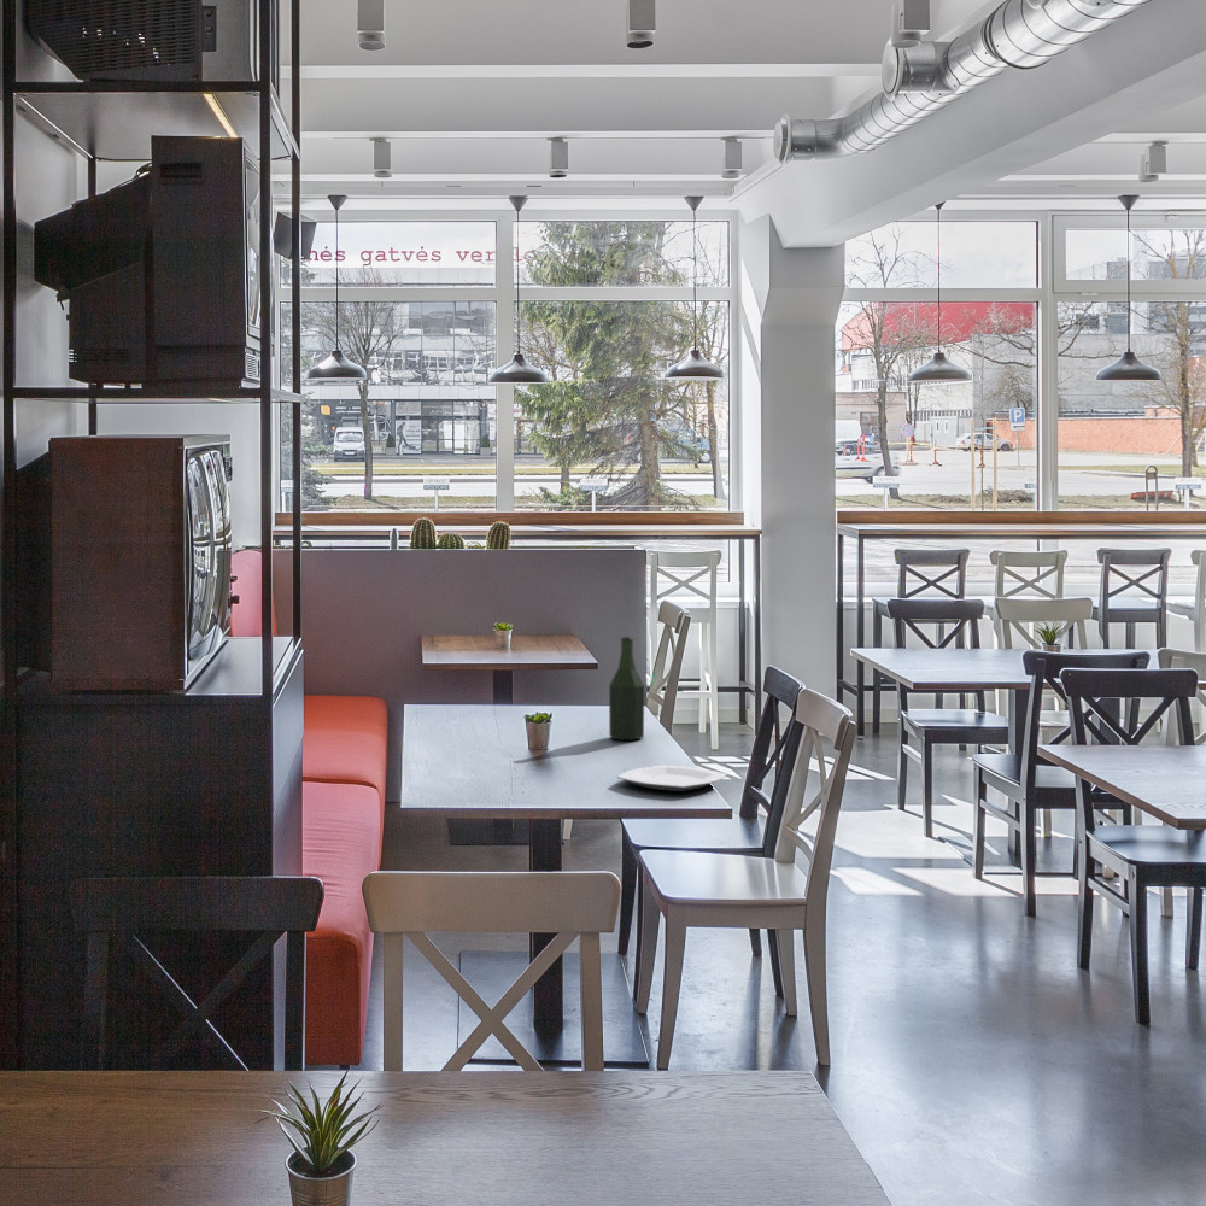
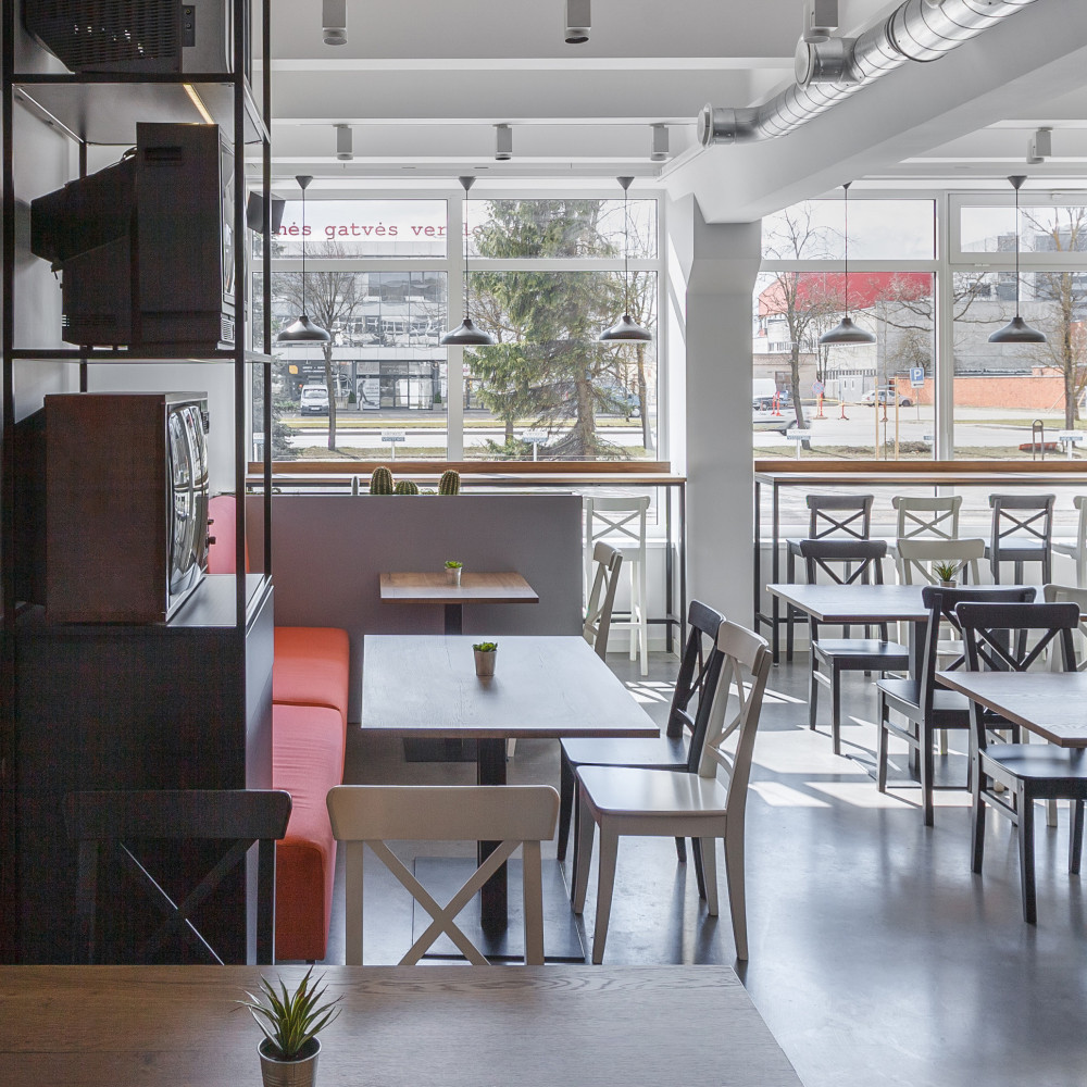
- bottle (626, 687)
- plate (672, 779)
